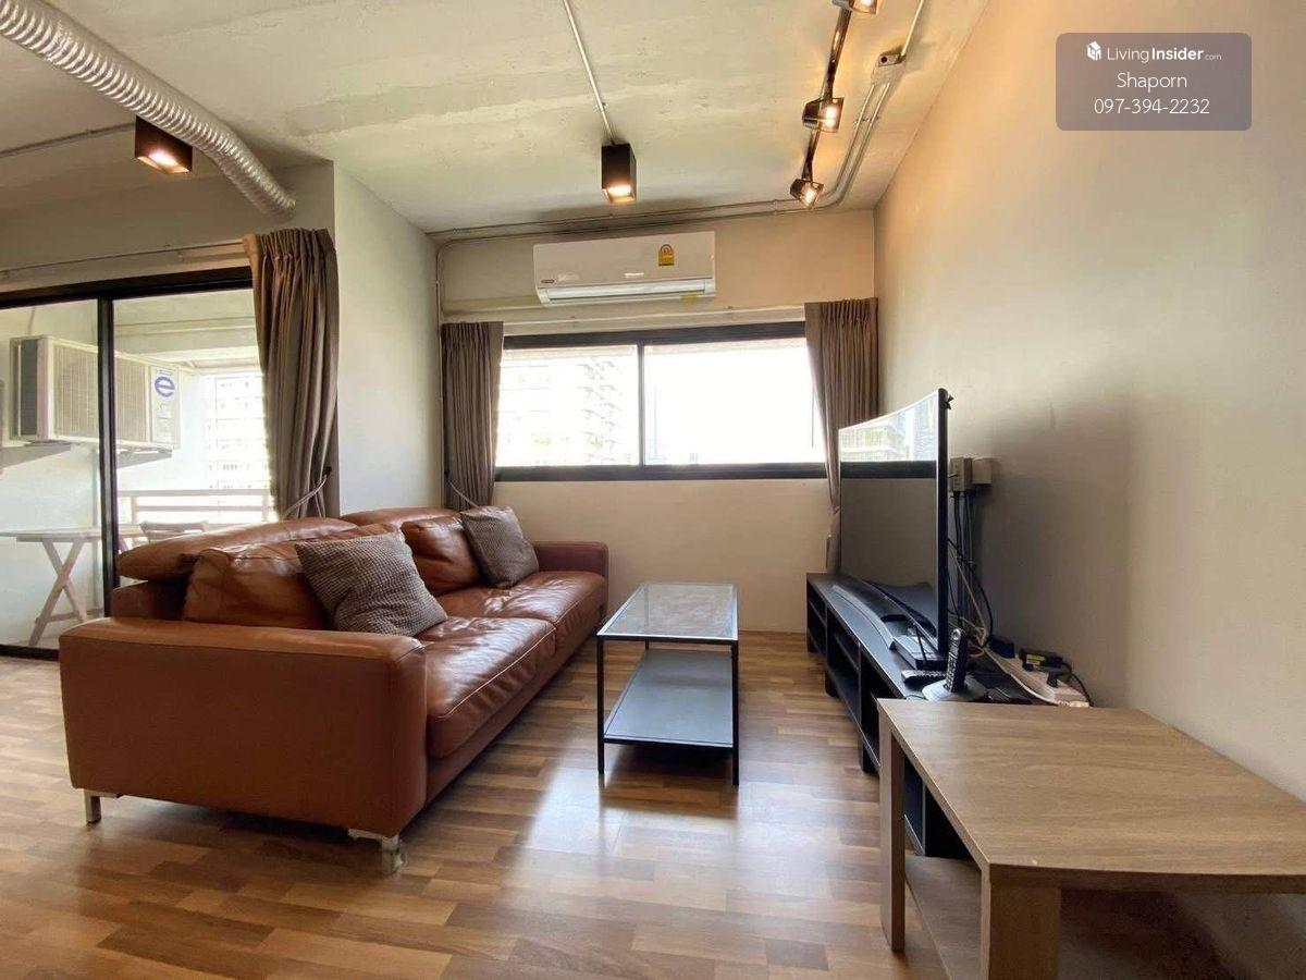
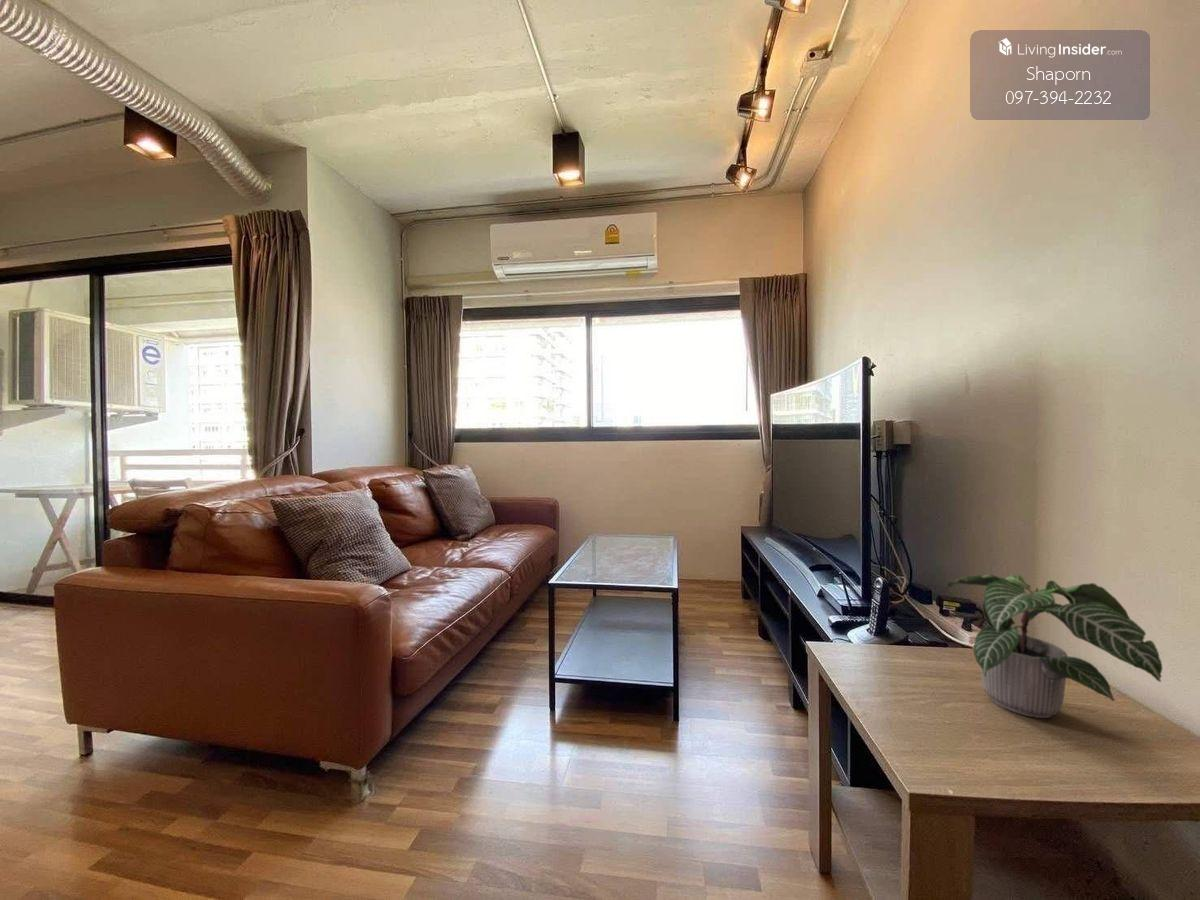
+ potted plant (1034, 645)
